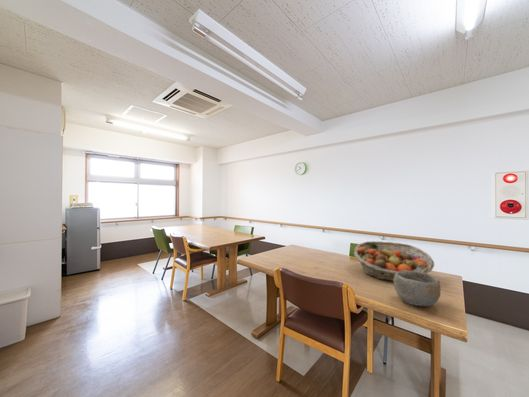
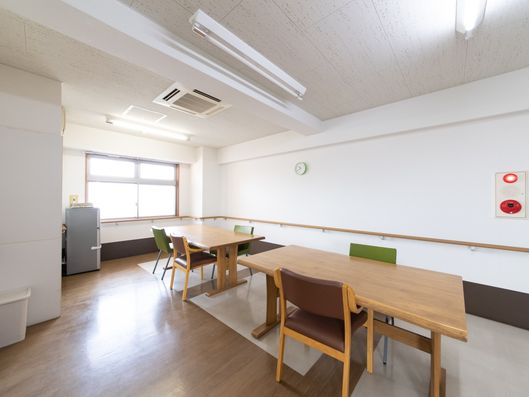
- bowl (415, 289)
- fruit basket (390, 260)
